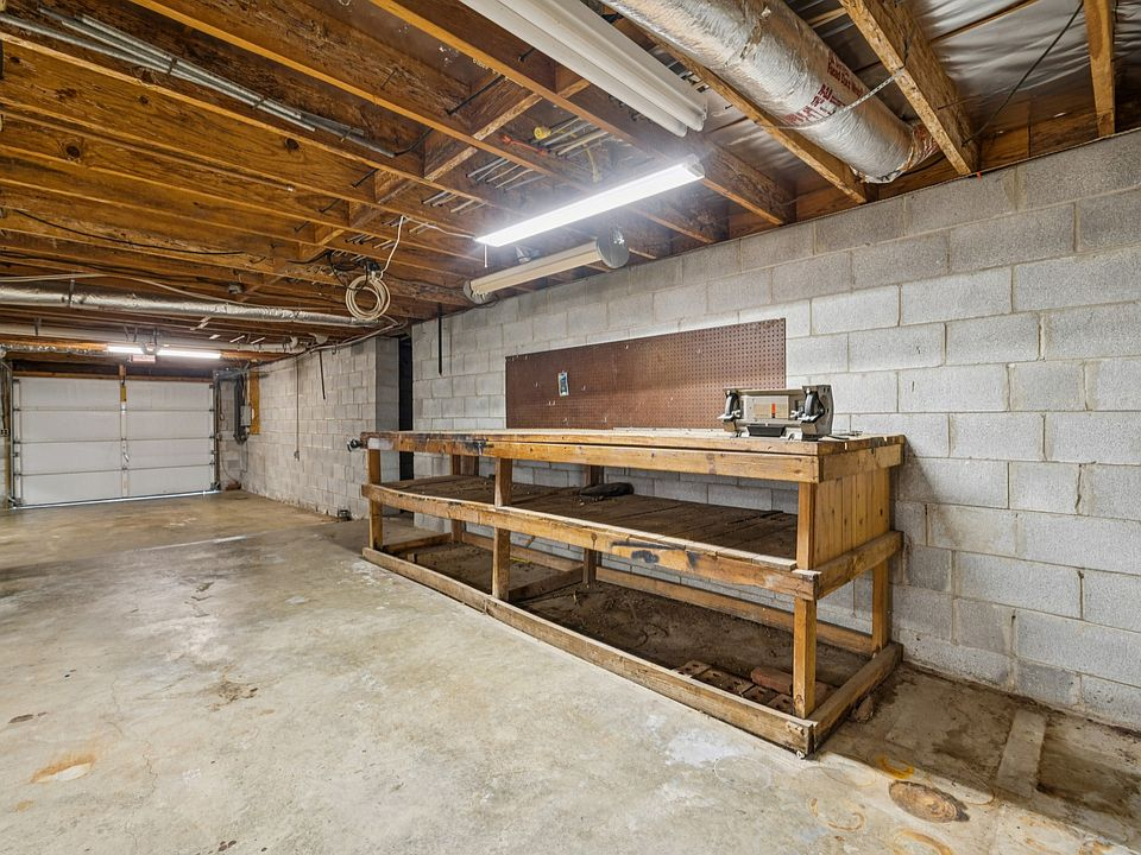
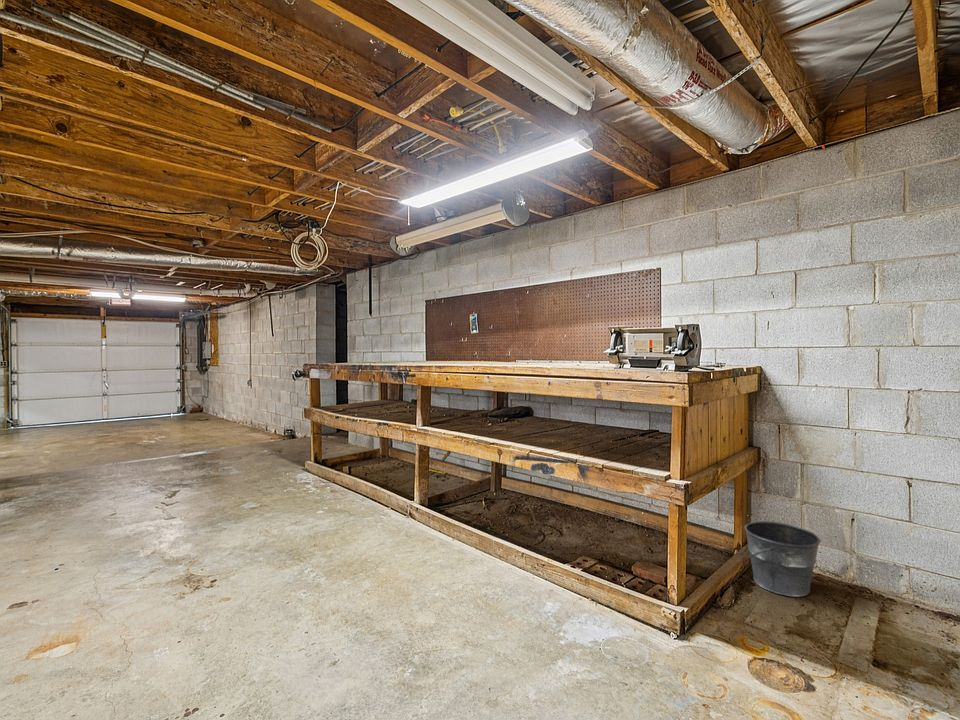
+ bucket (778, 557)
